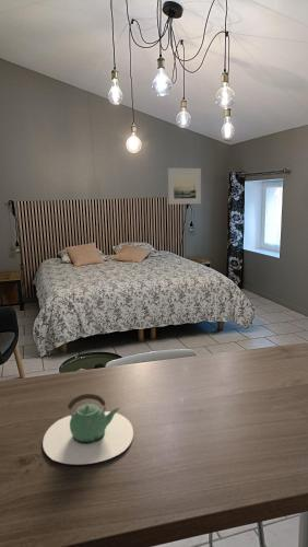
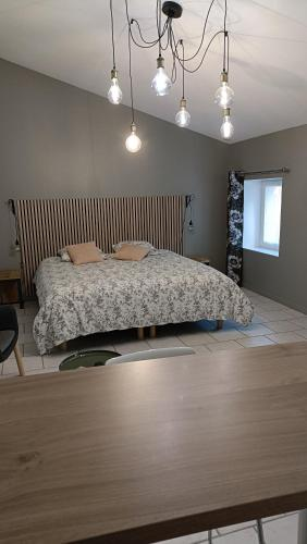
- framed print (185, 186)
- teapot (87, 414)
